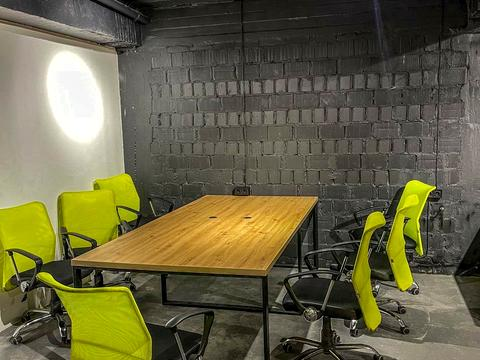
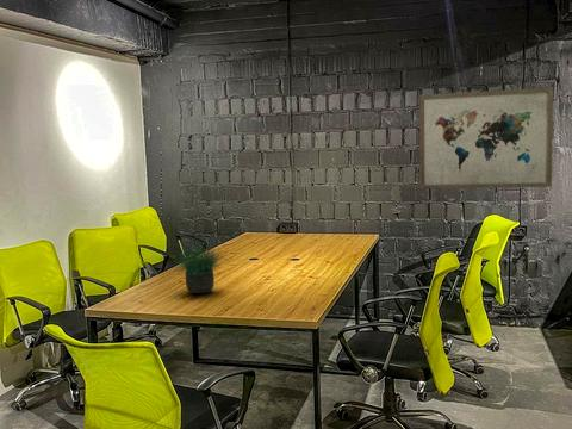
+ wall art (484, 139)
+ potted plant (199, 260)
